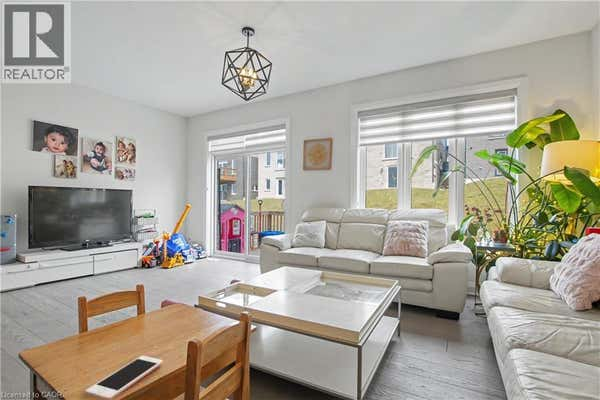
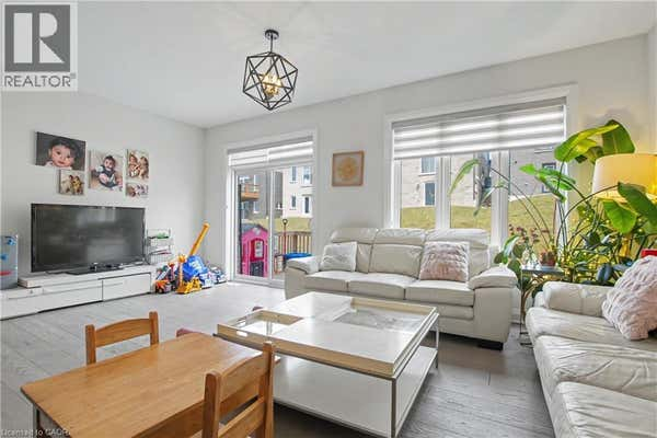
- cell phone (127, 375)
